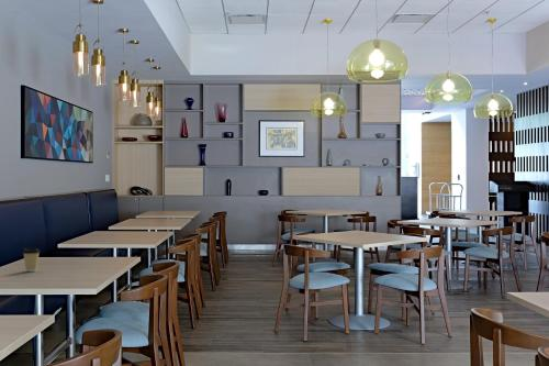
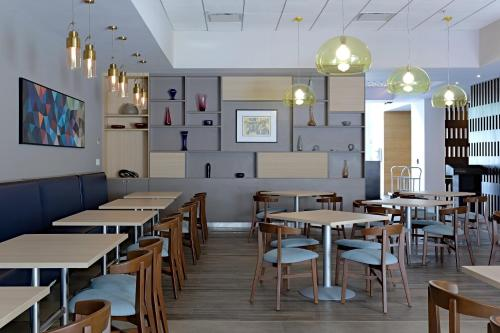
- coffee cup (31, 259)
